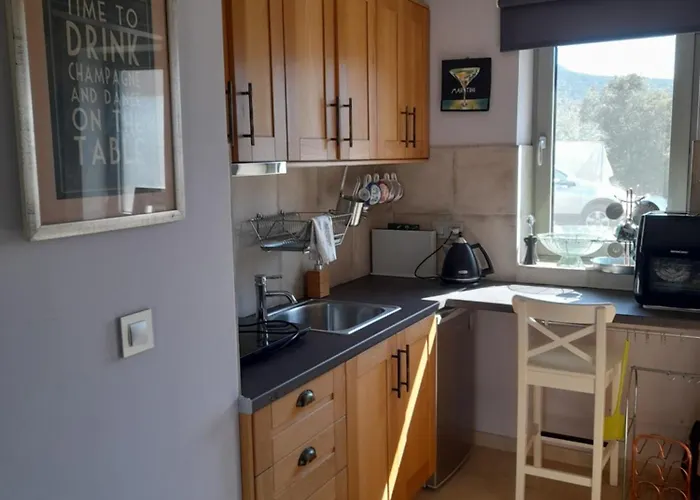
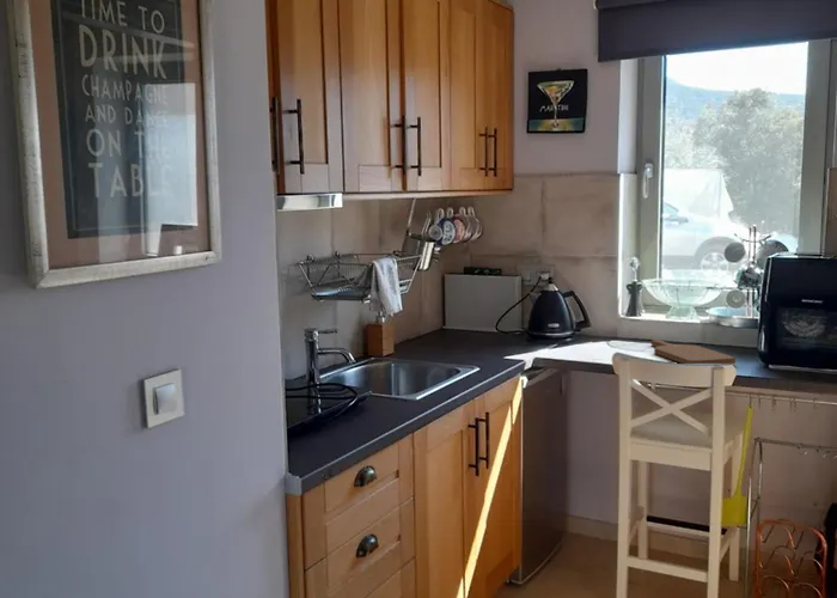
+ cutting board (682, 352)
